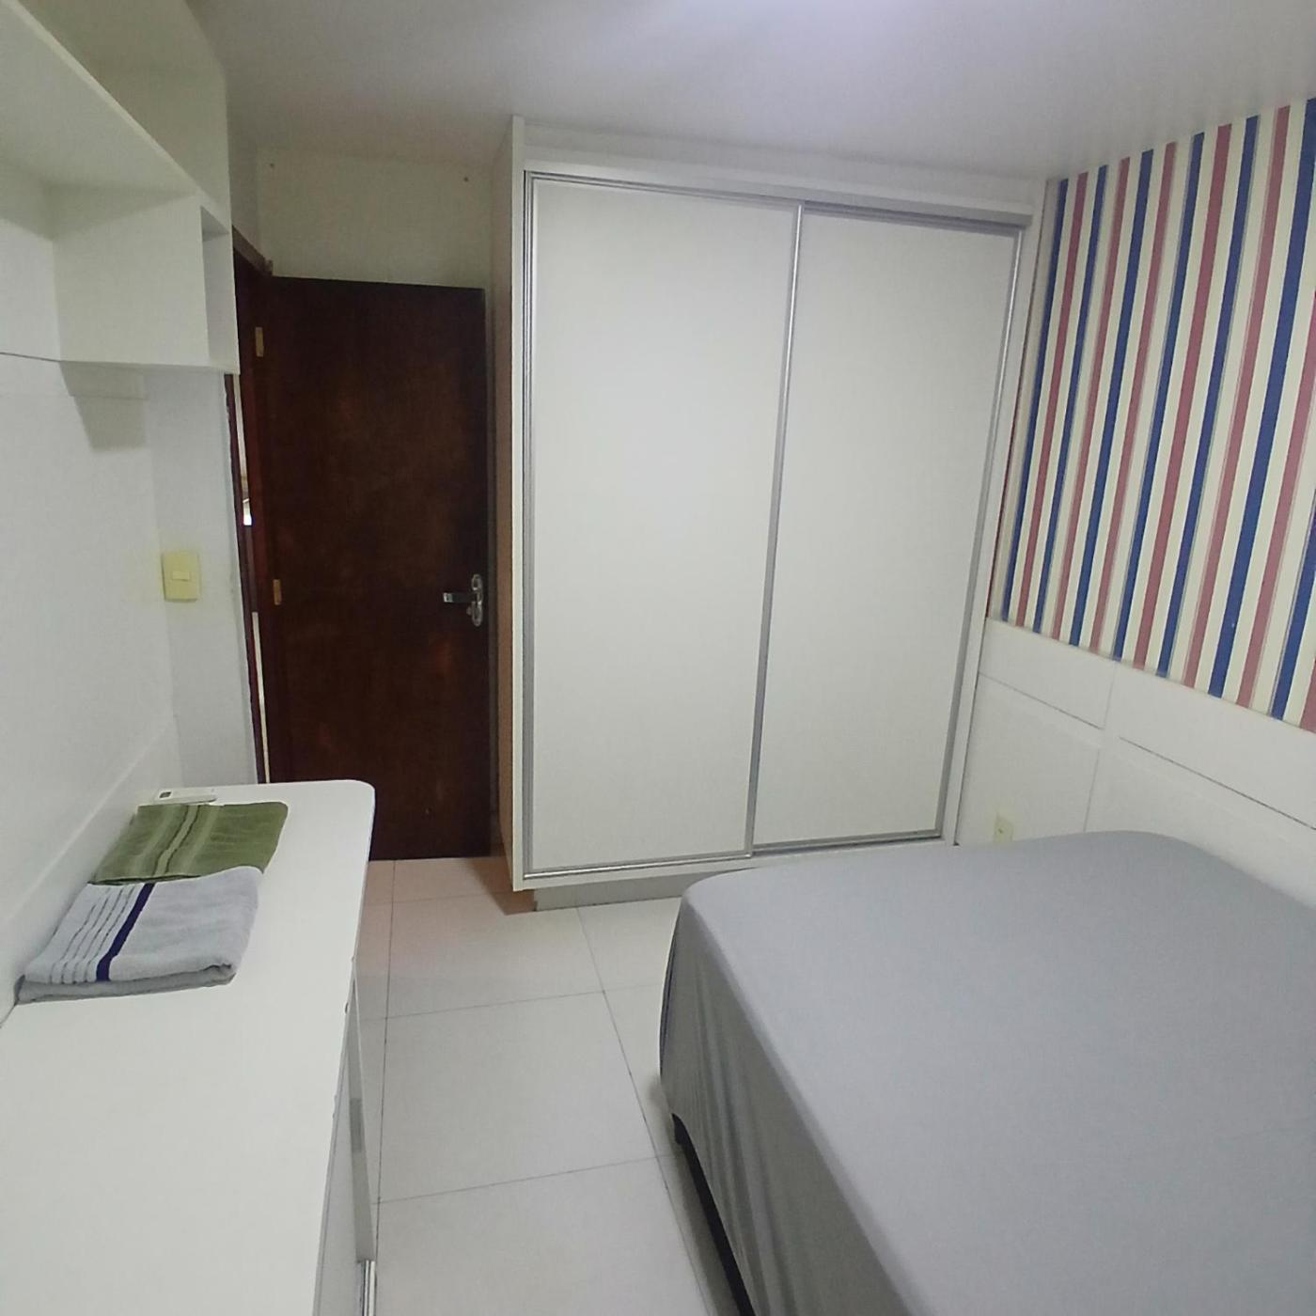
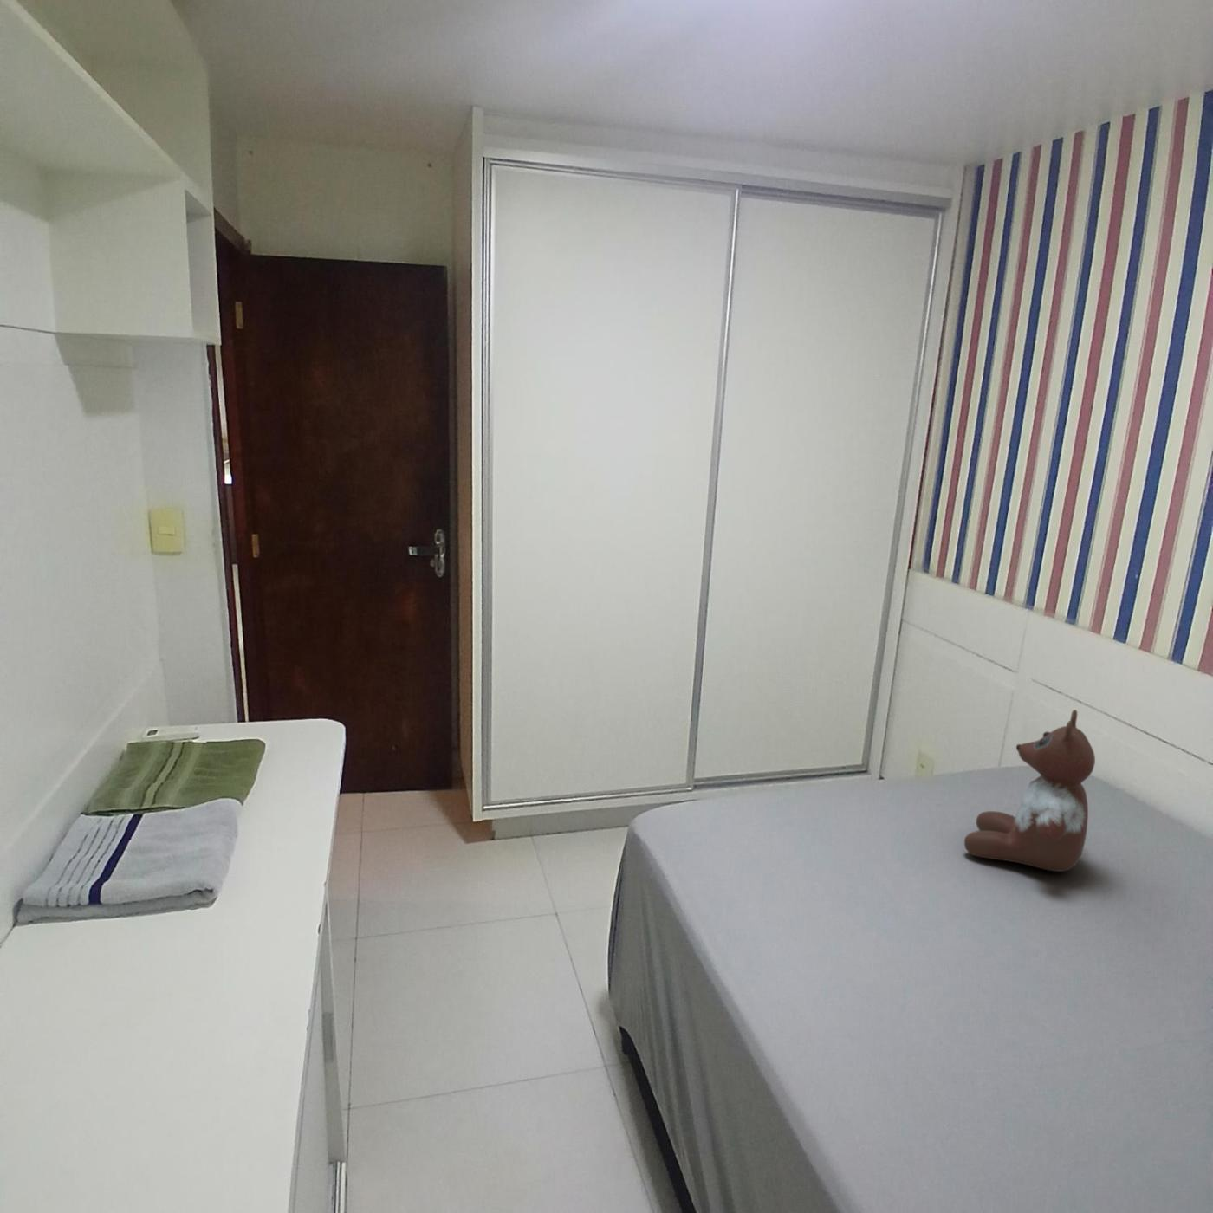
+ stuffed bear (1033, 784)
